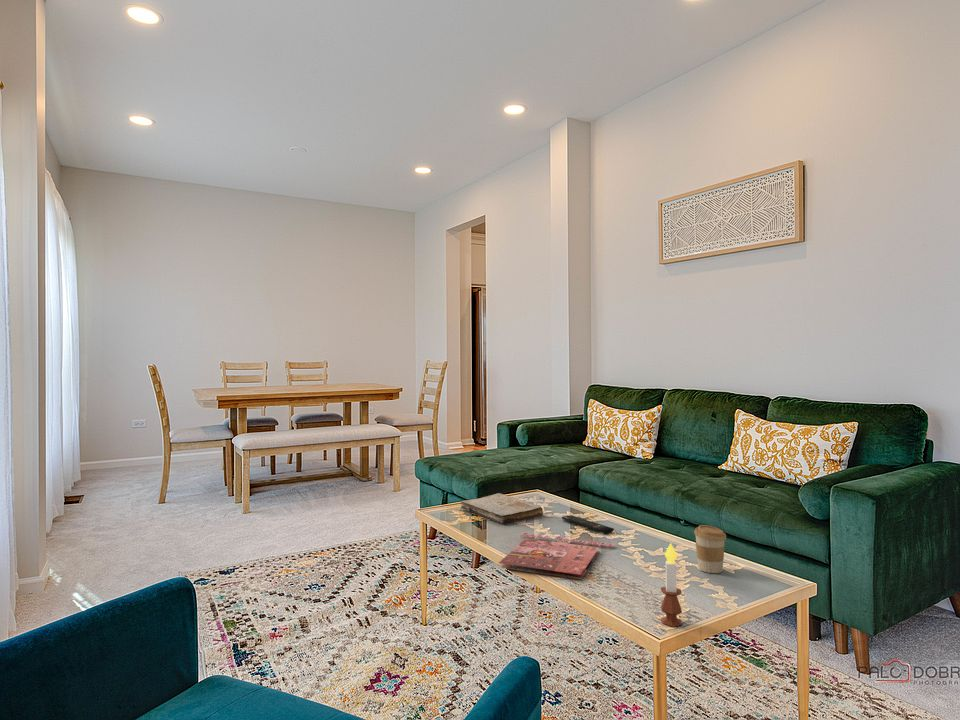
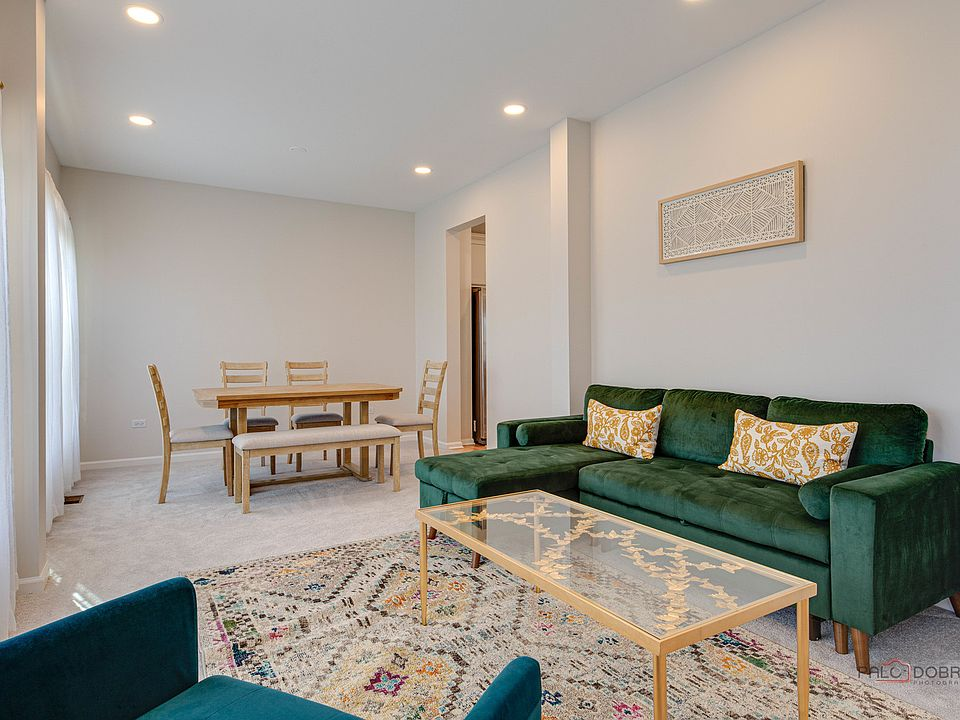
- cover (554, 553)
- book (501, 507)
- candle (671, 581)
- coffee cup (710, 548)
- remote control (586, 524)
